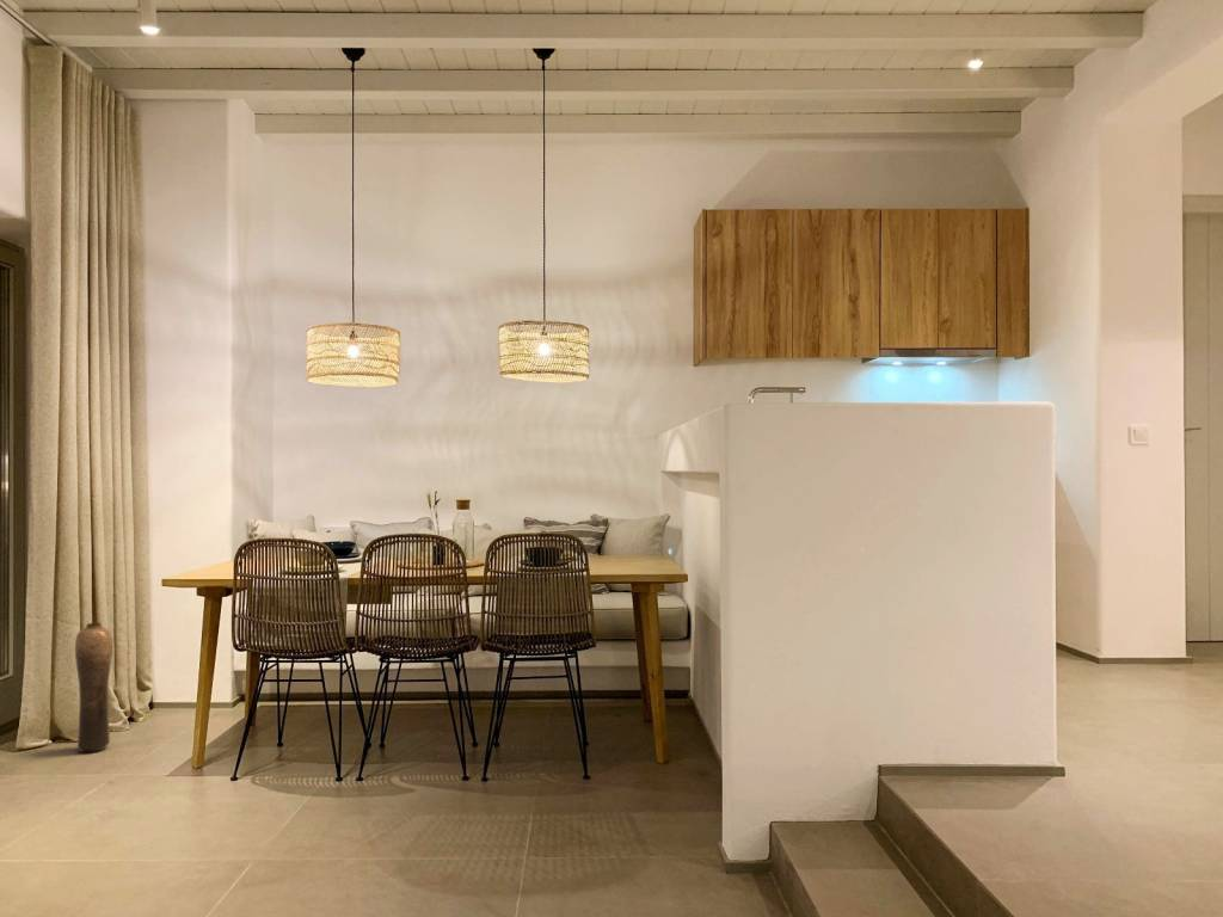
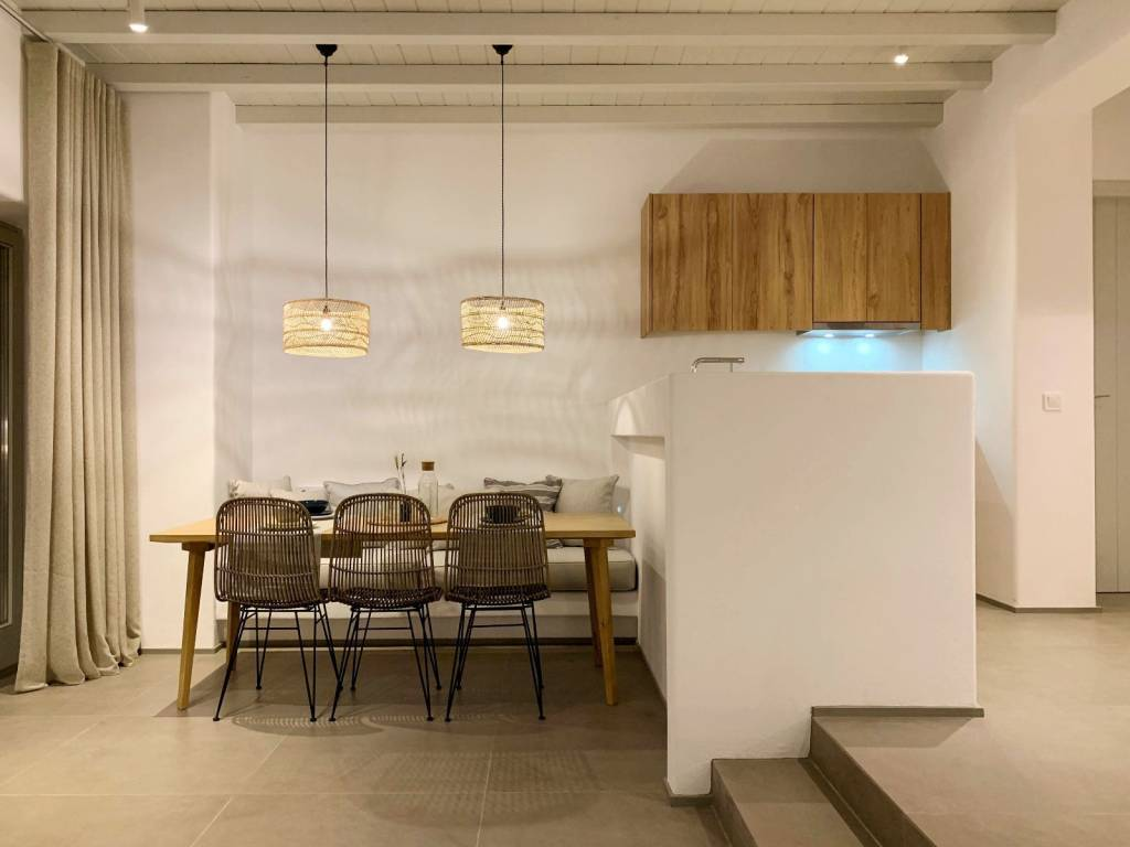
- vase (93, 685)
